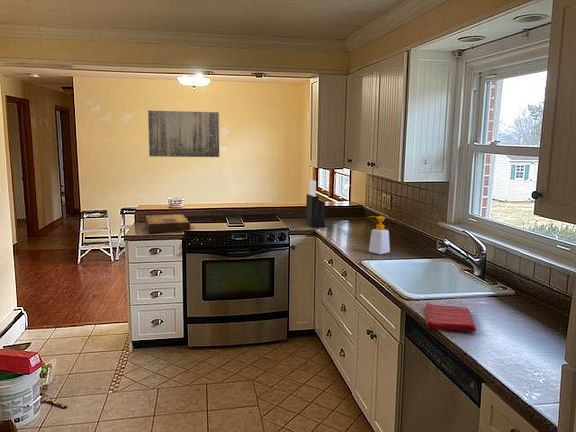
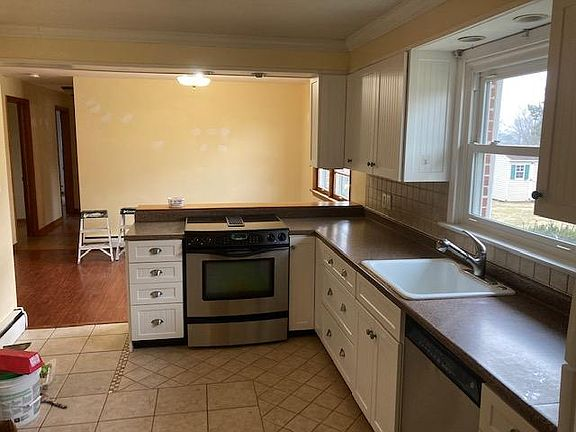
- knife block (316, 202)
- wall art (184, 134)
- soap bottle (377, 233)
- cutting board (167, 222)
- dish towel (448, 316)
